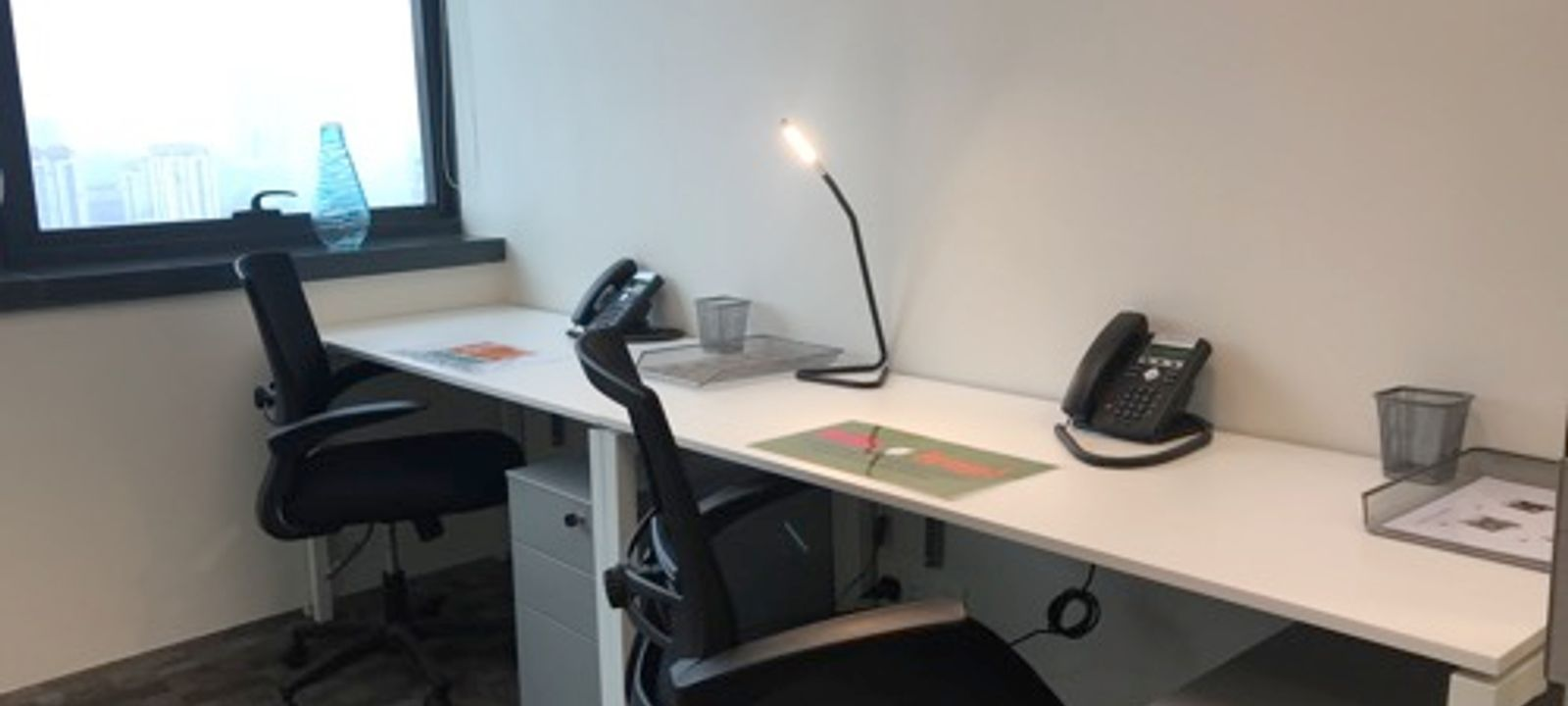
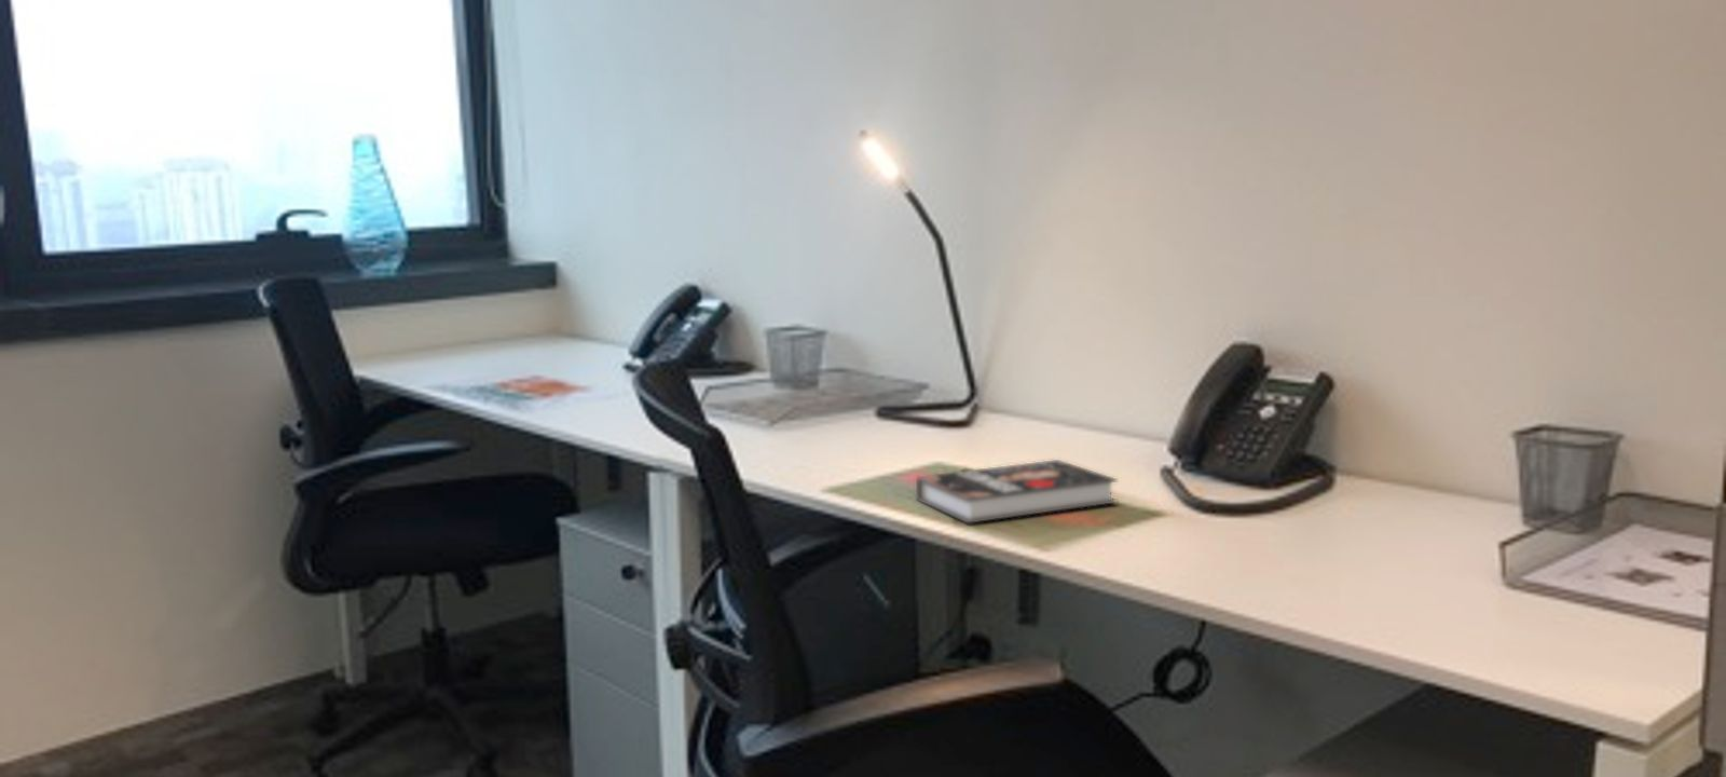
+ book (1015, 489)
